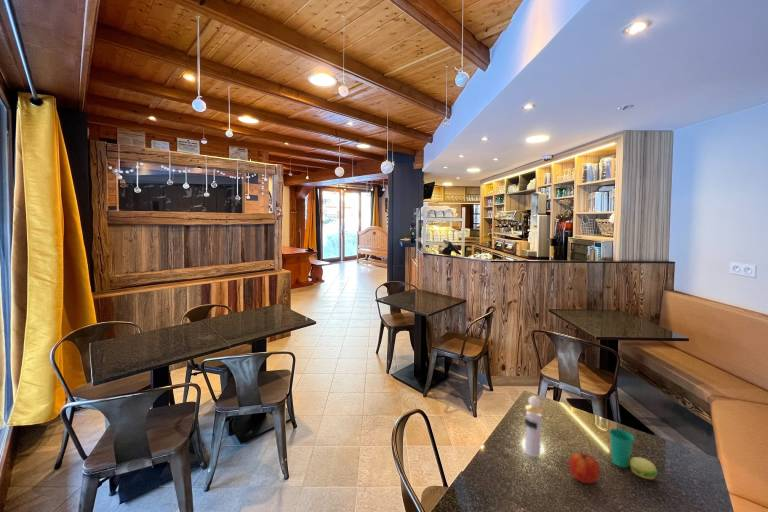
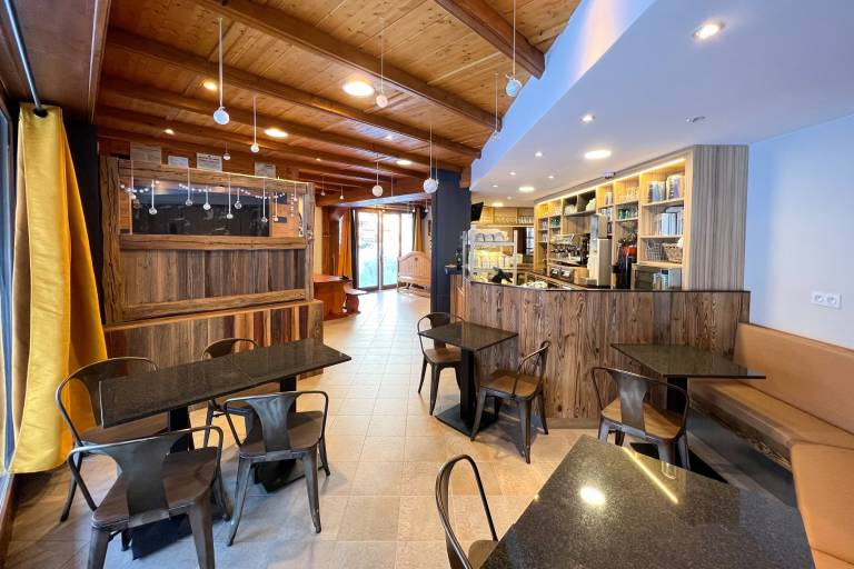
- fruit (584, 465)
- perfume bottle (533, 425)
- cup (630, 453)
